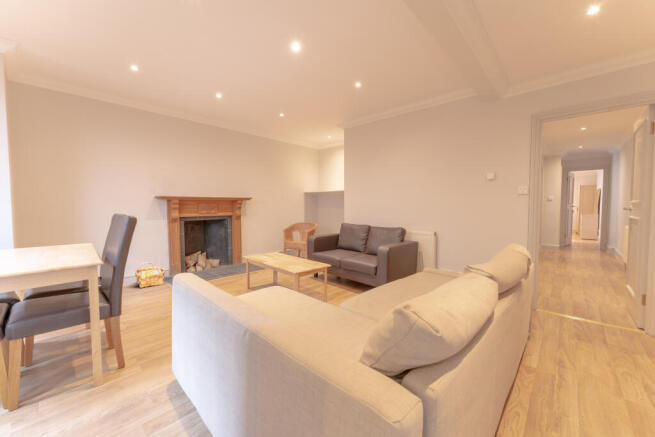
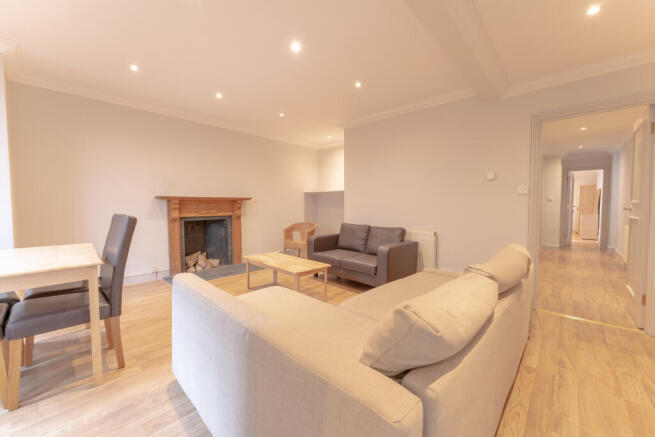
- woven basket (150, 274)
